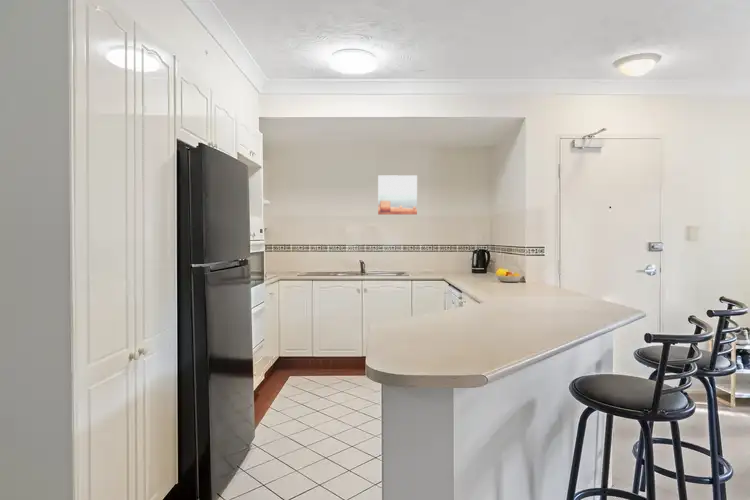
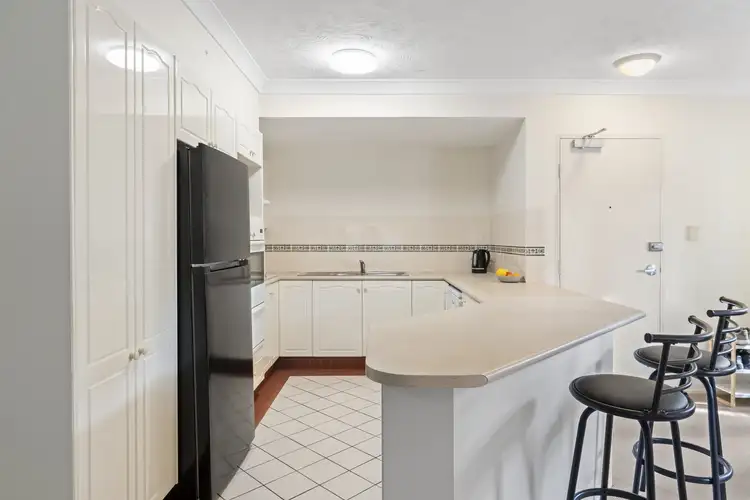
- wall art (397, 195)
